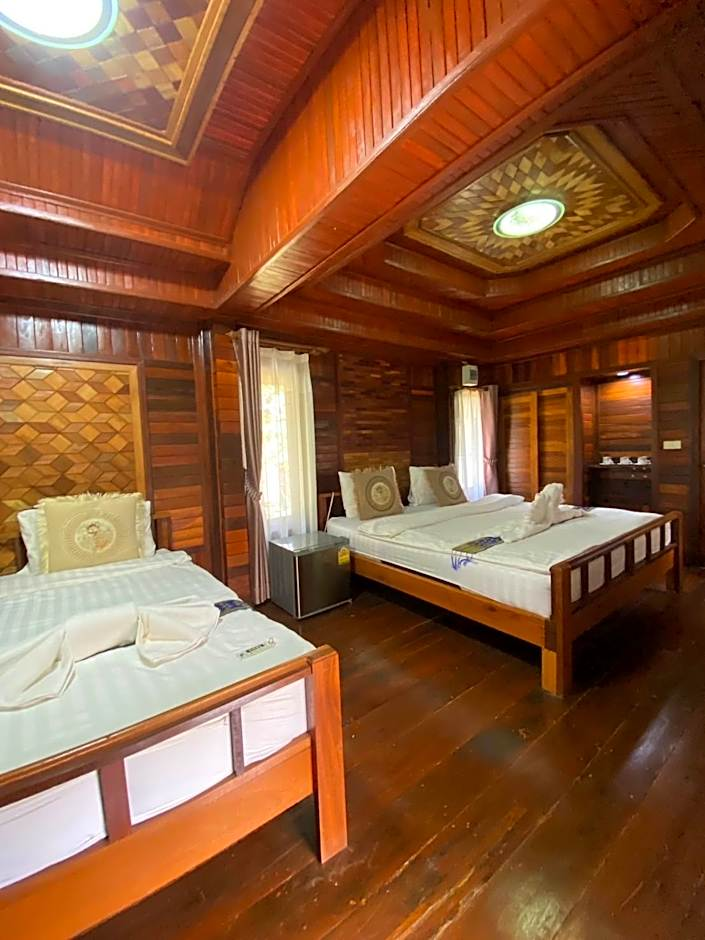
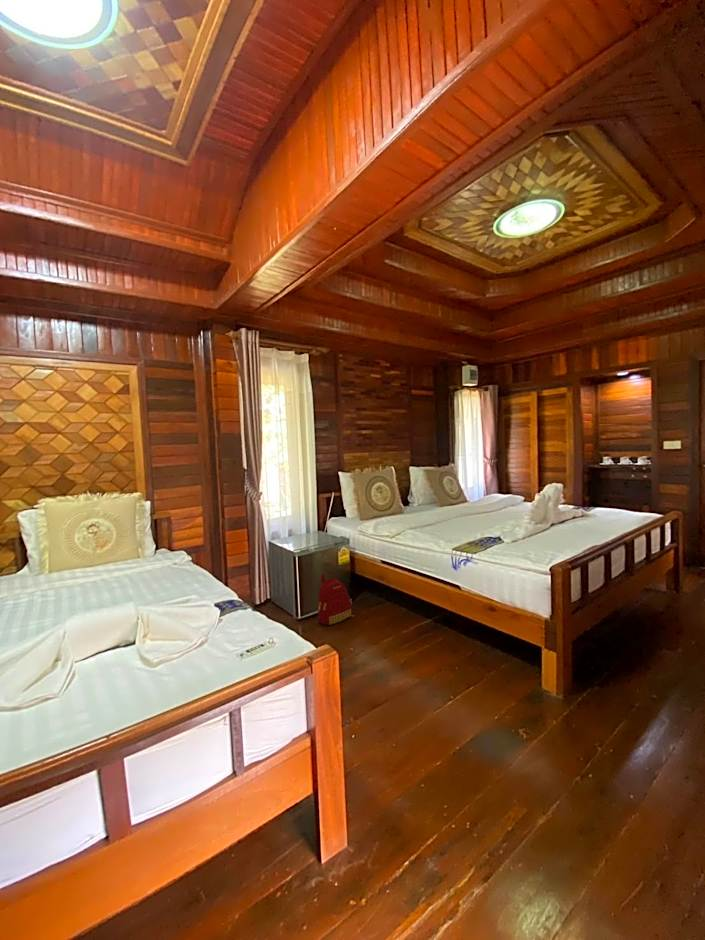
+ backpack (333, 596)
